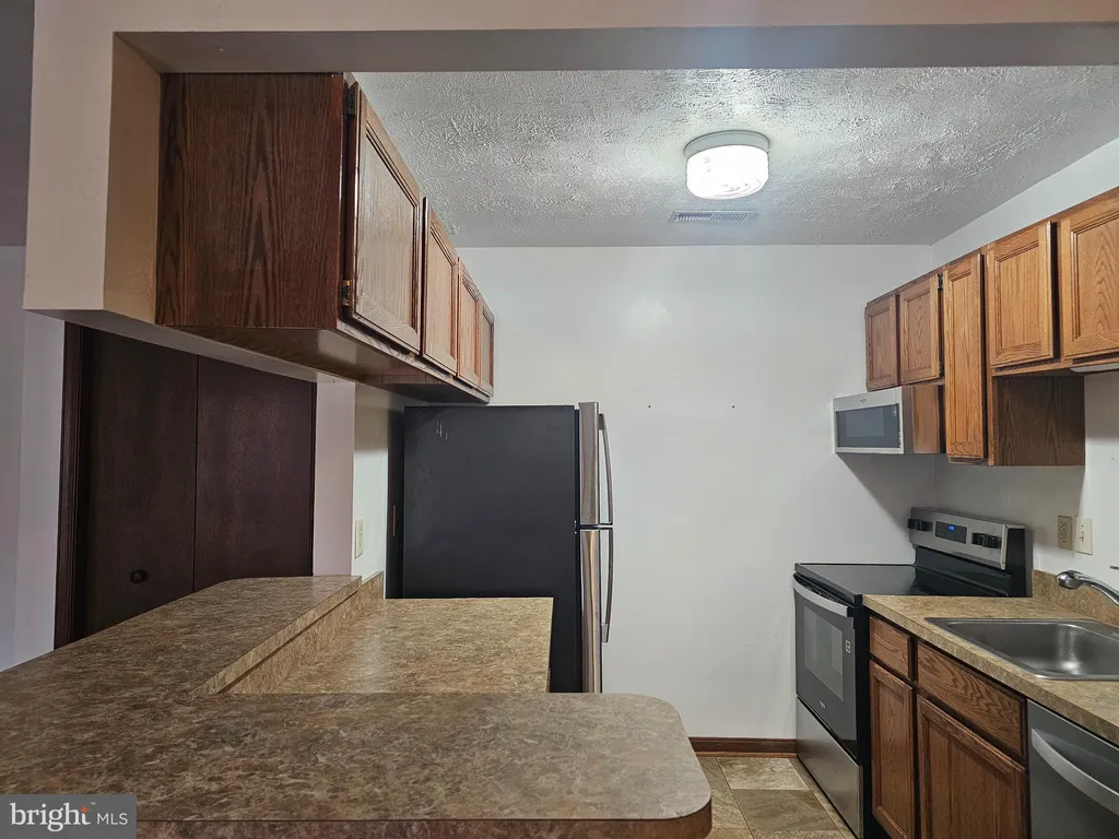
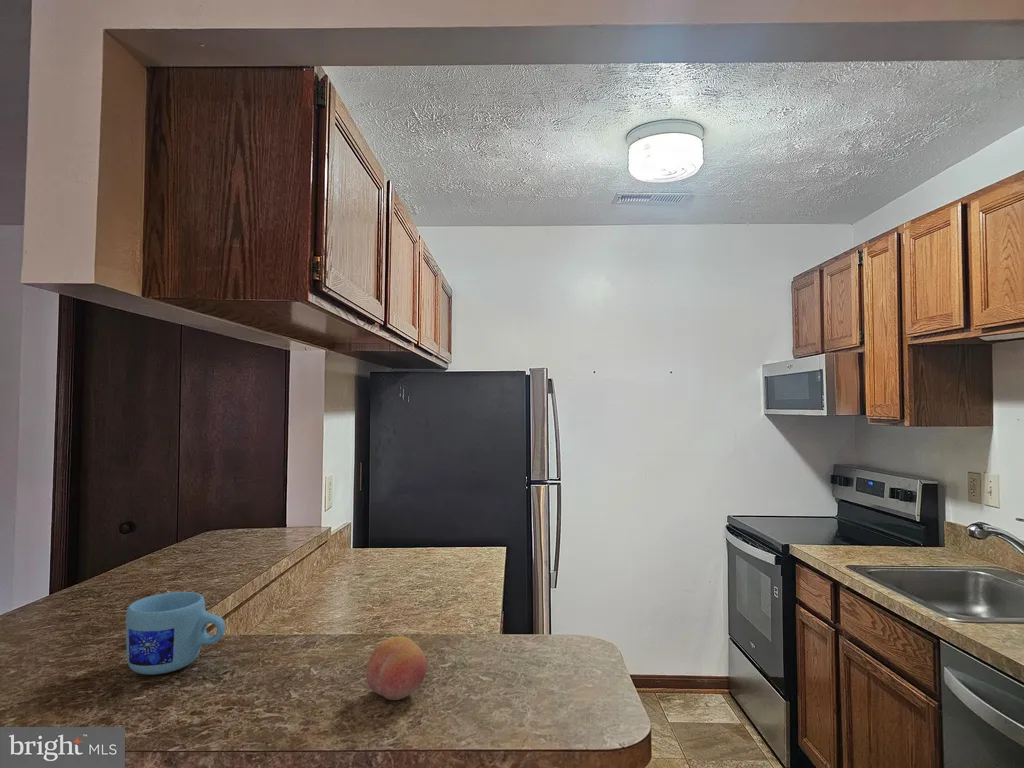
+ mug (176, 633)
+ fruit (396, 666)
